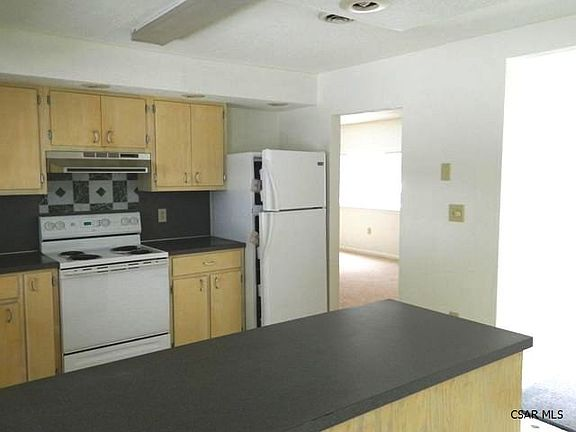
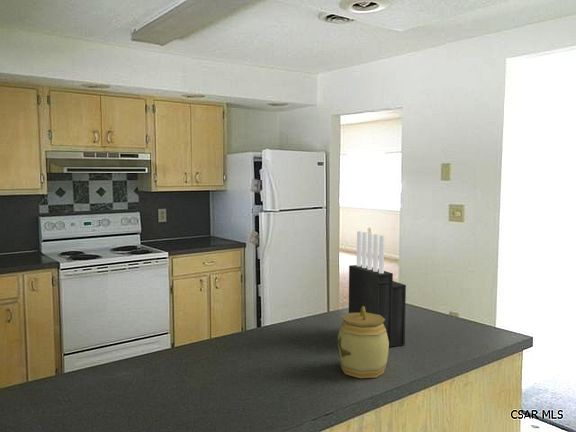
+ jar (362, 338)
+ knife block (379, 286)
